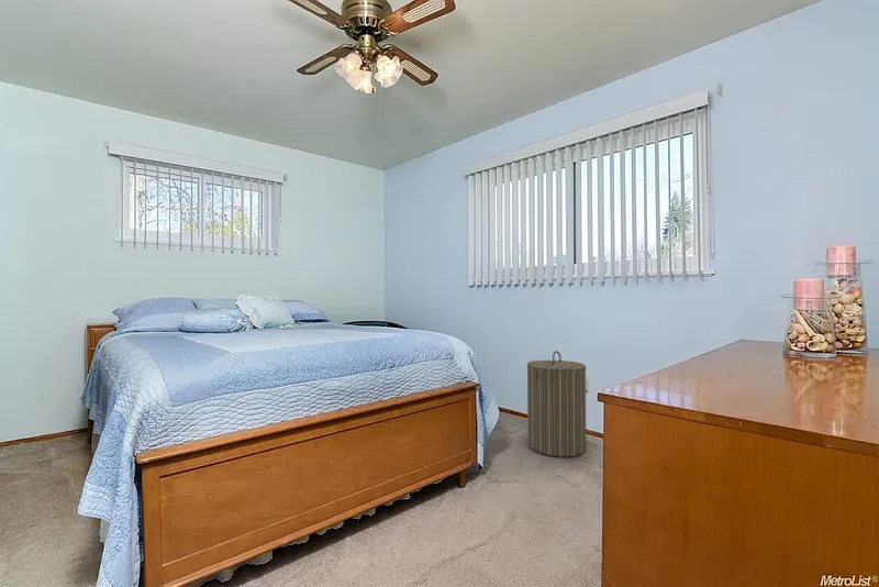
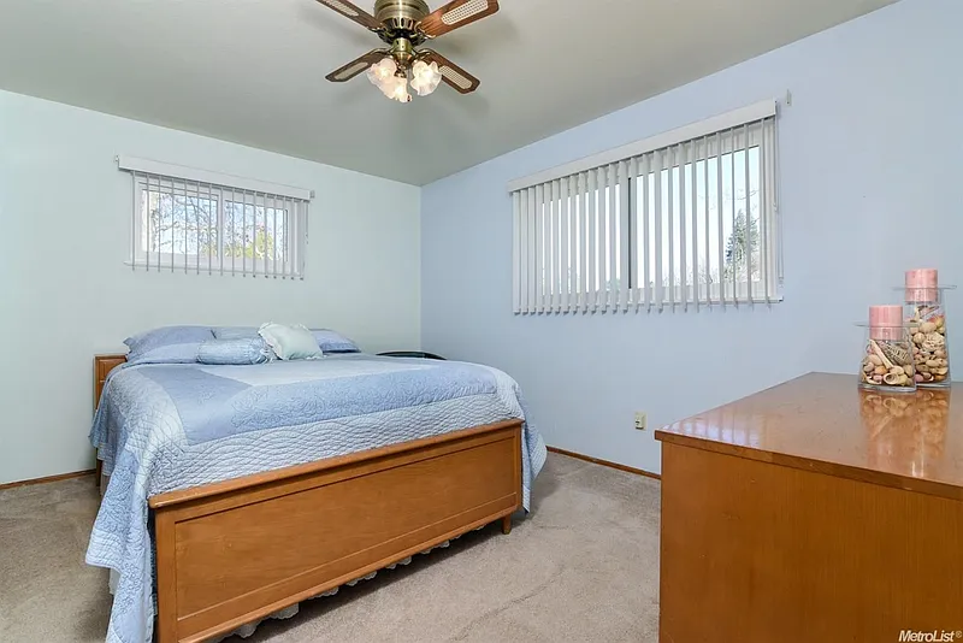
- laundry hamper (556, 398)
